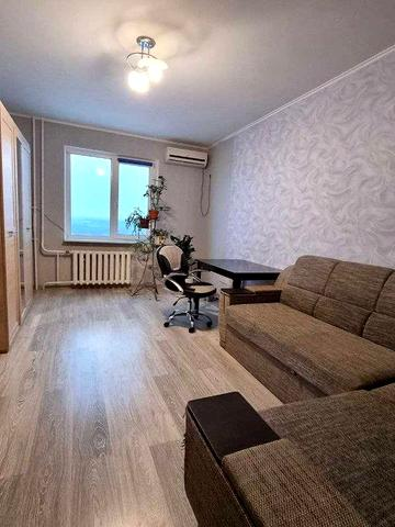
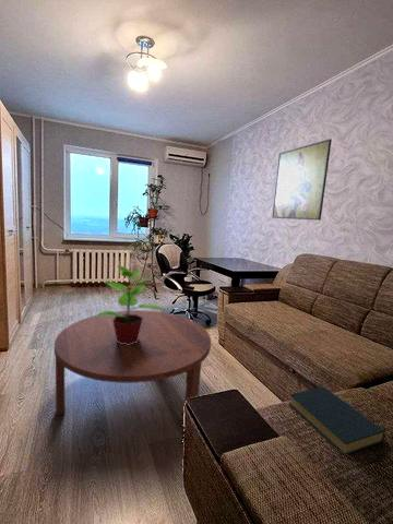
+ coffee table (135, 365)
+ potted plant (128, 301)
+ hardback book (333, 416)
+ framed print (297, 183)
